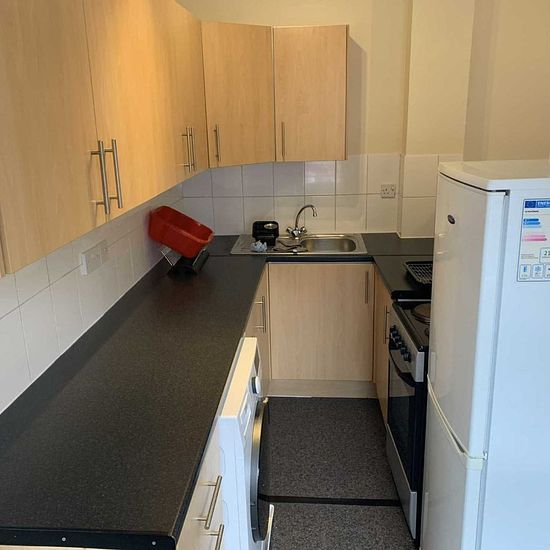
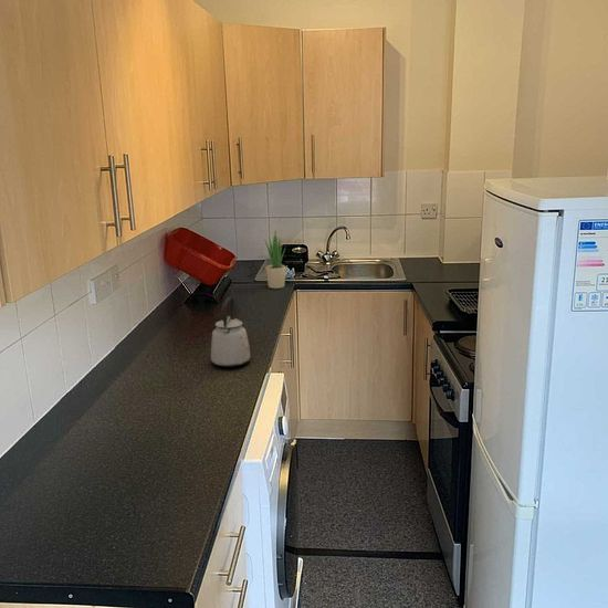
+ potted plant (275, 258)
+ kettle (231, 328)
